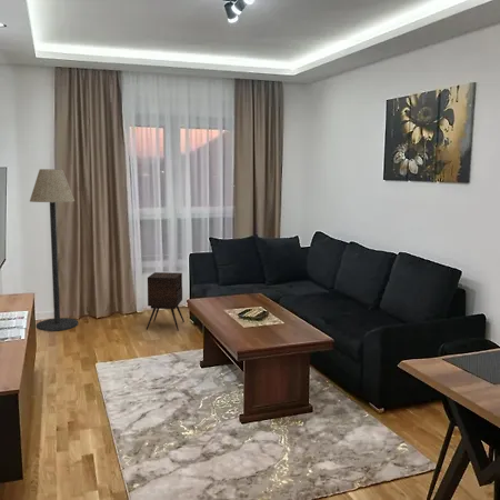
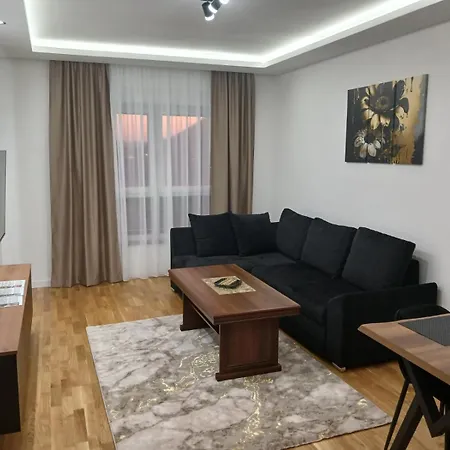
- side table (166, 300)
- floor lamp (53, 249)
